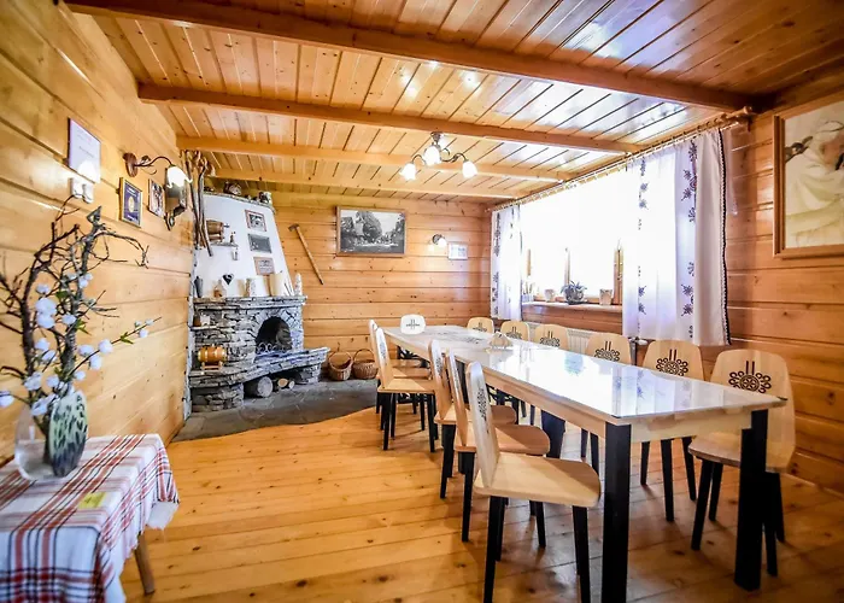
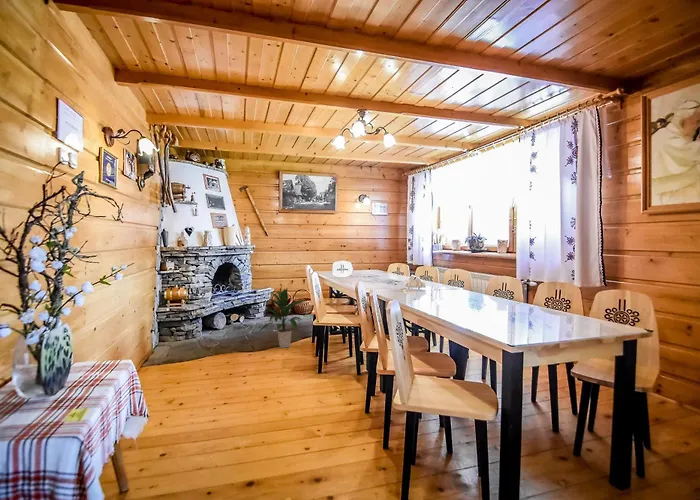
+ indoor plant (281, 316)
